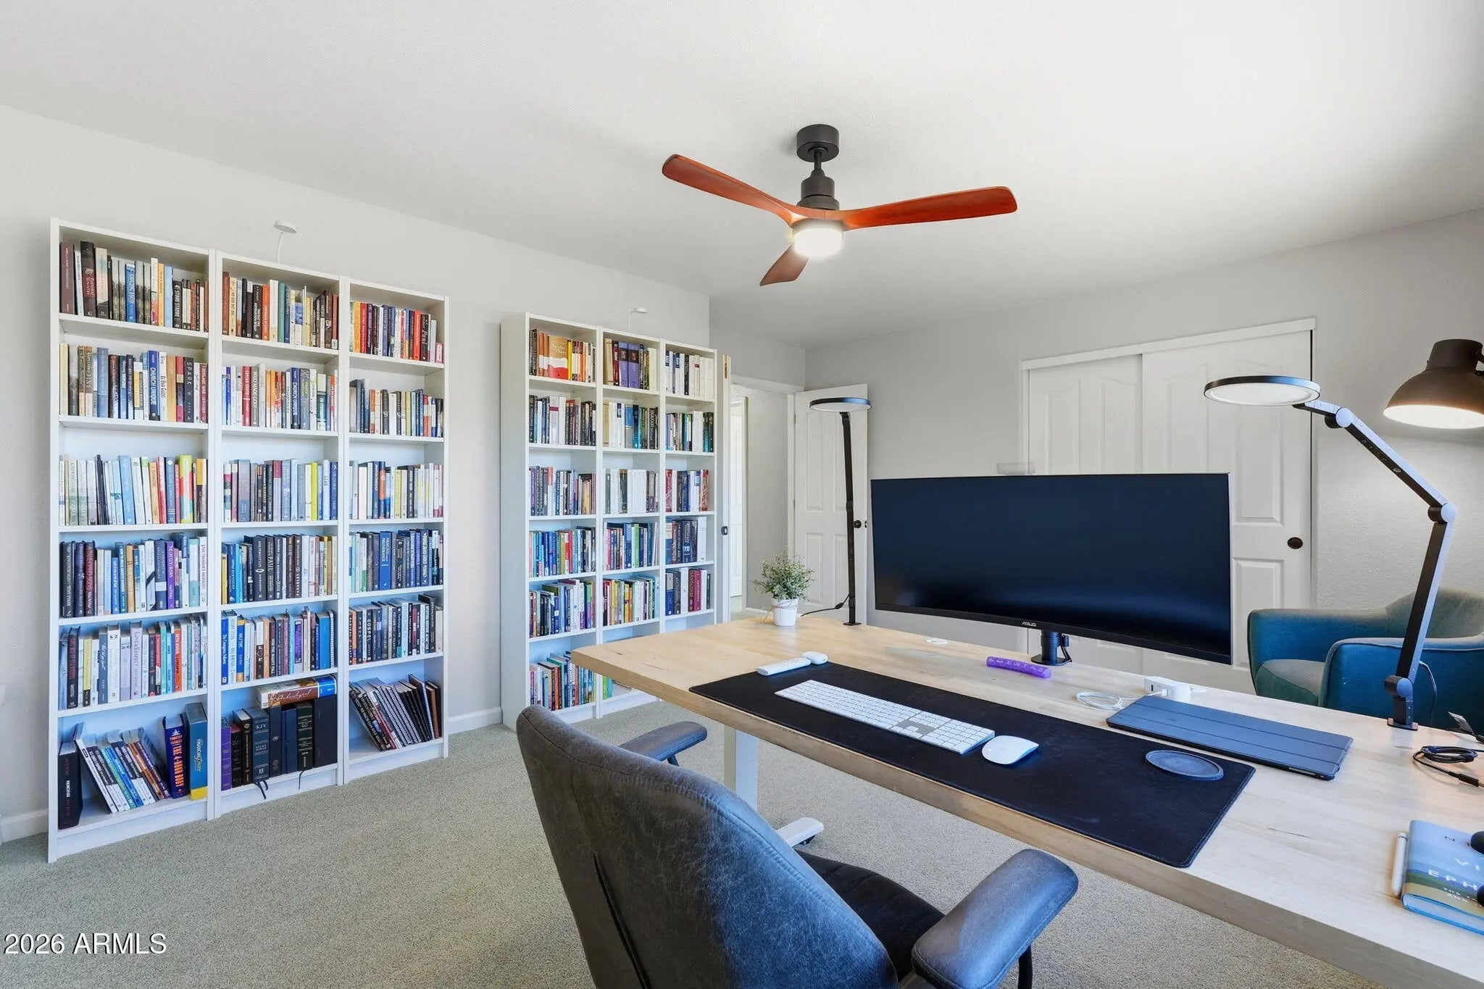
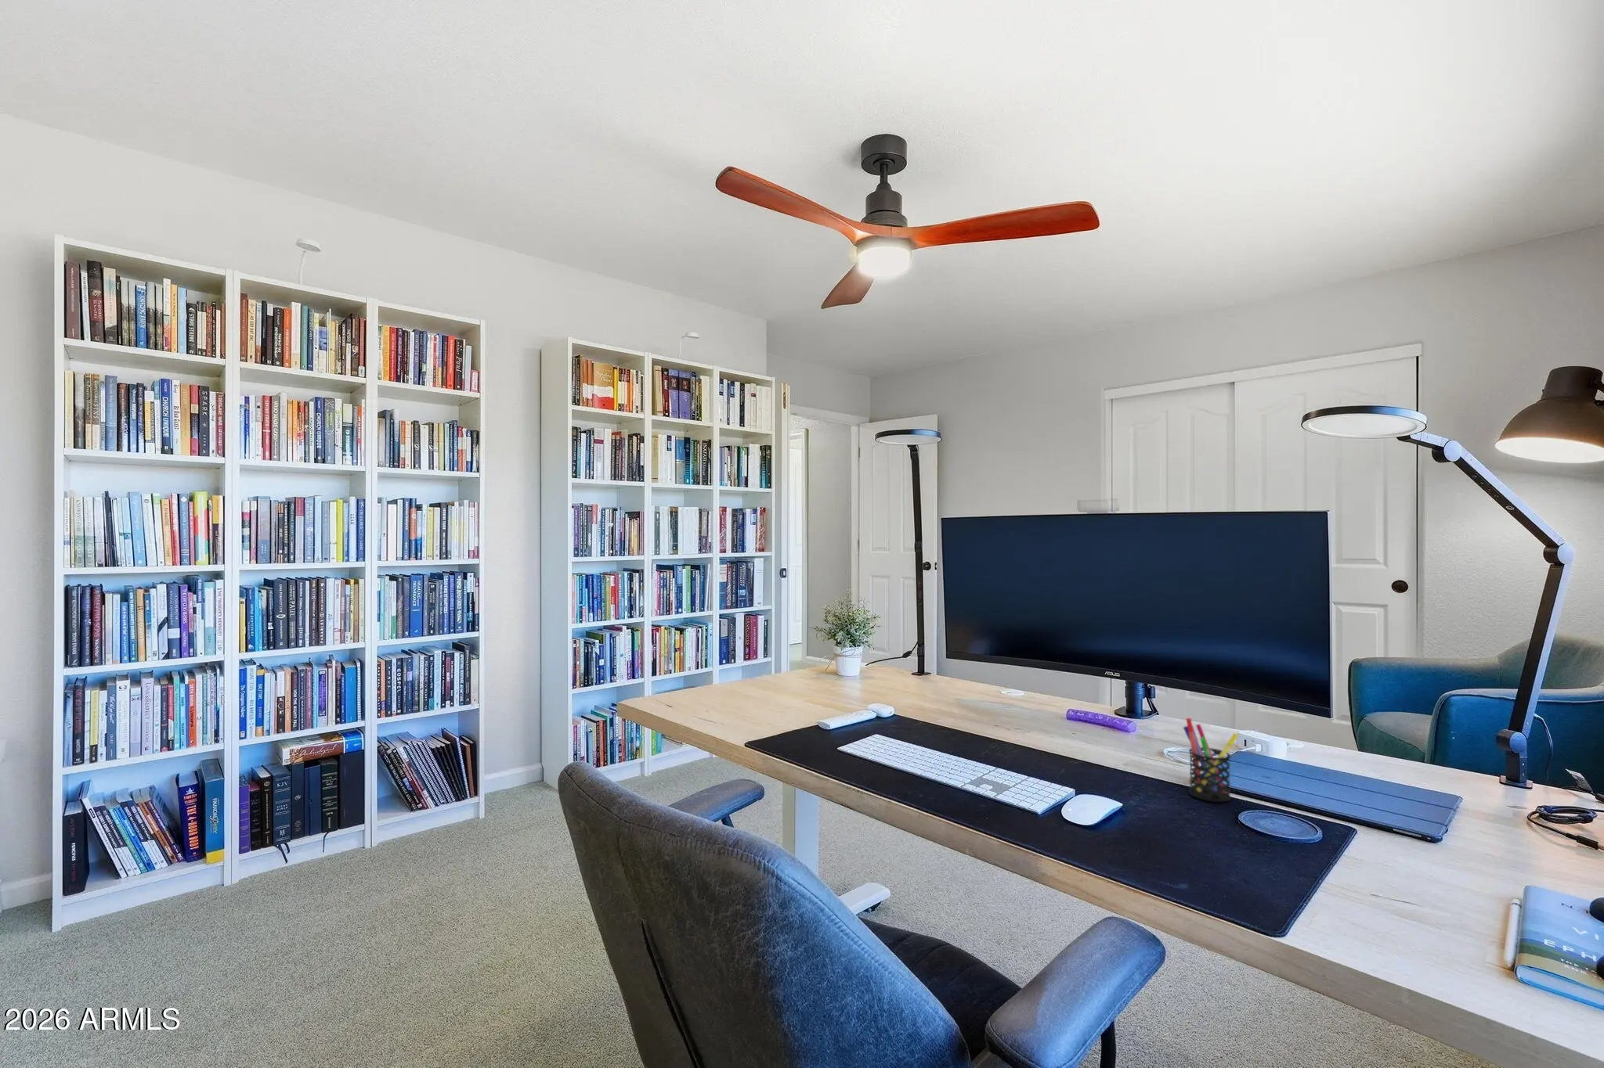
+ pen holder (1206, 758)
